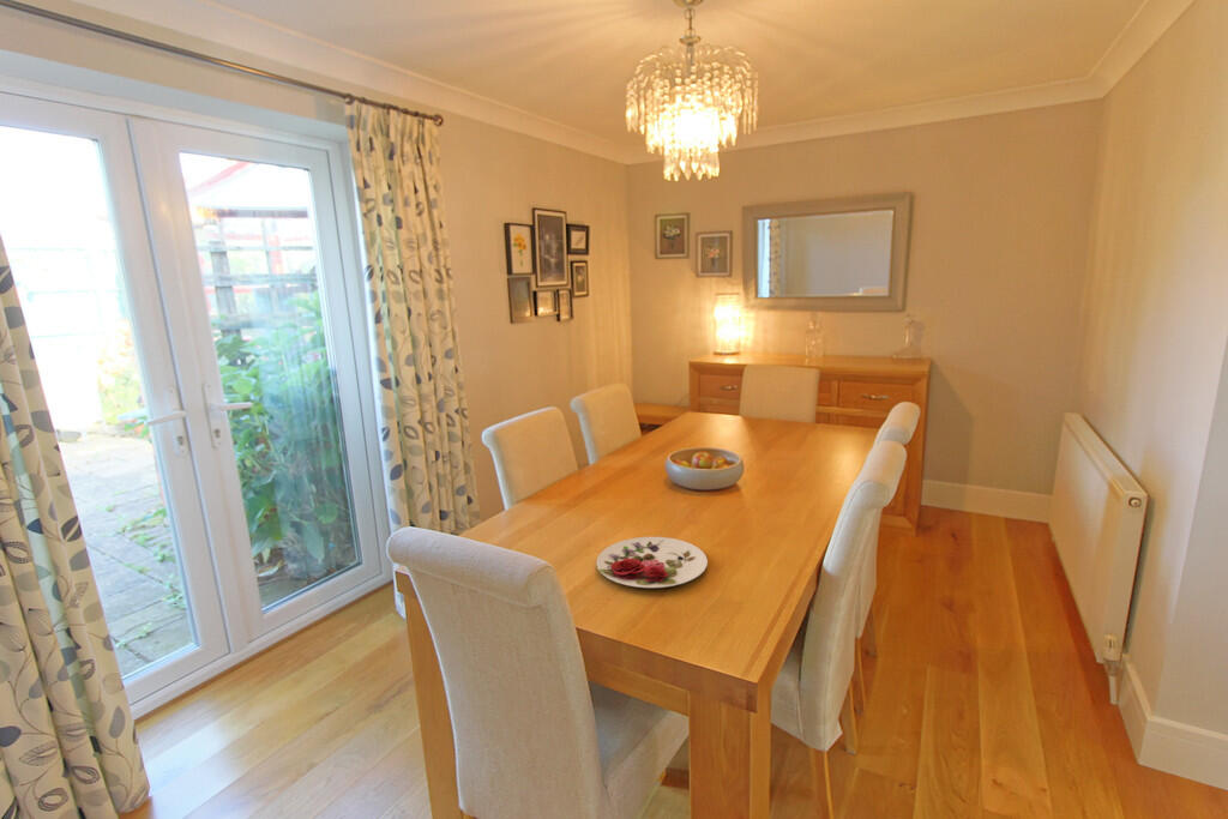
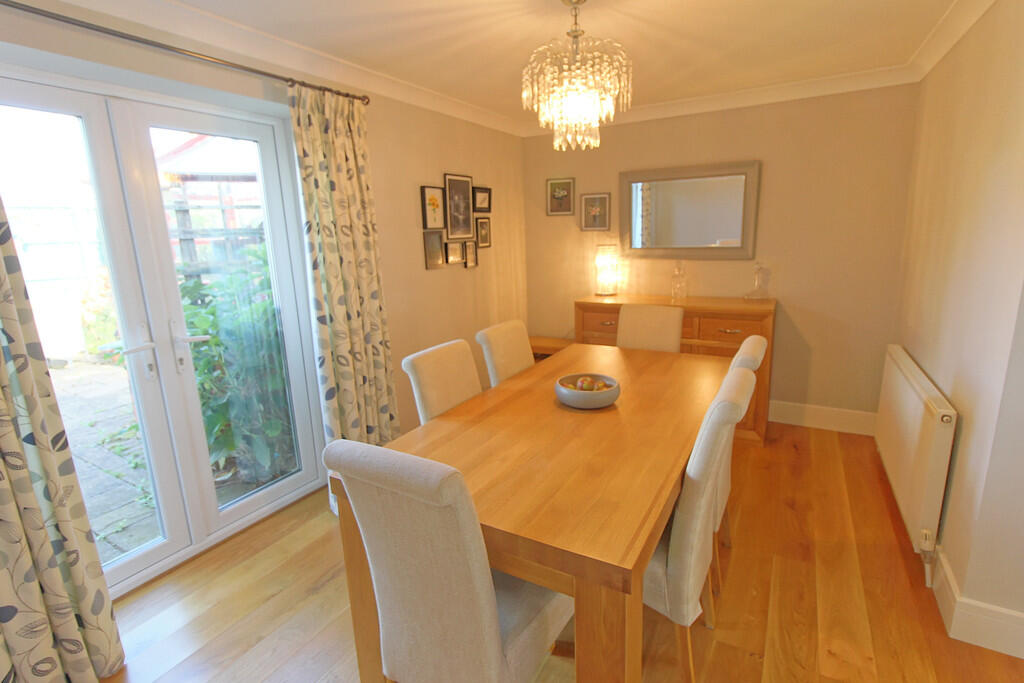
- plate (651, 559)
